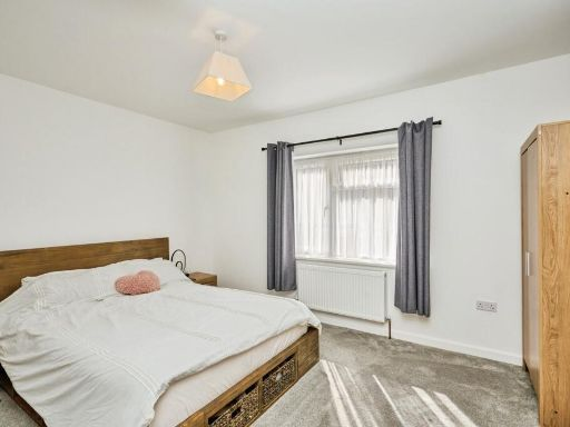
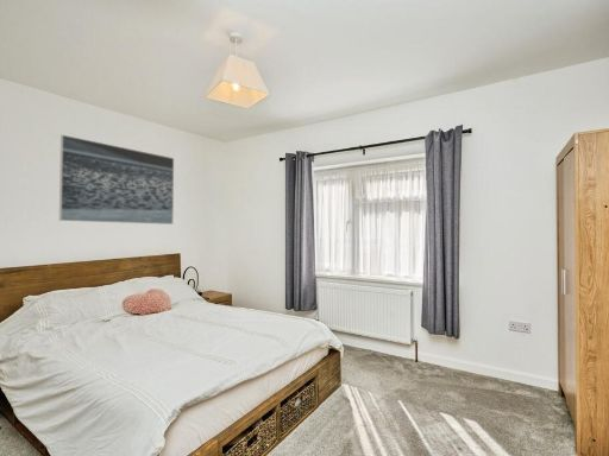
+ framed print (124, 185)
